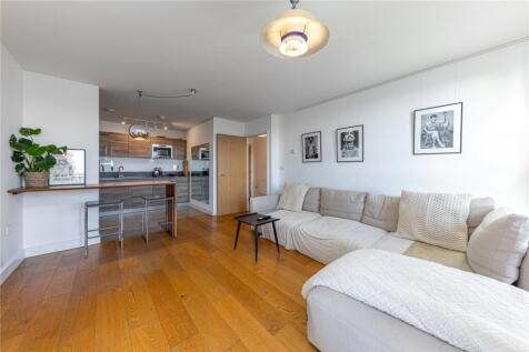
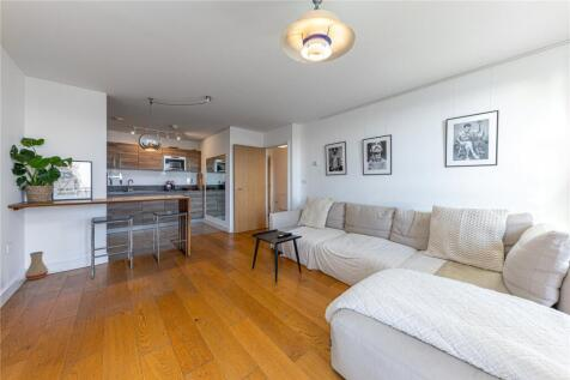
+ vase (36, 265)
